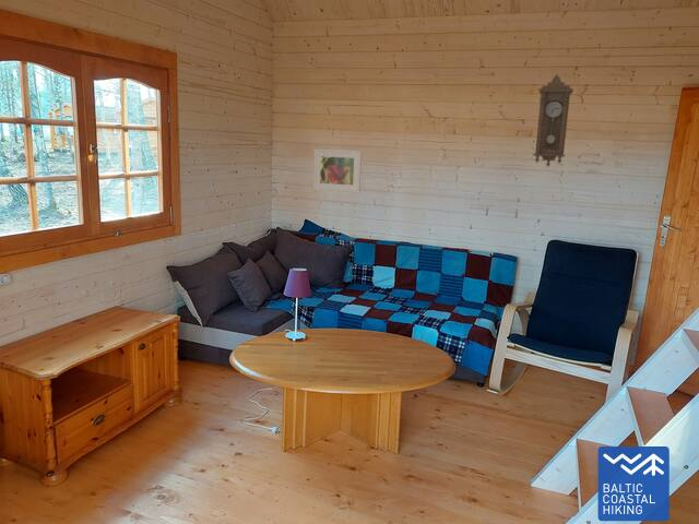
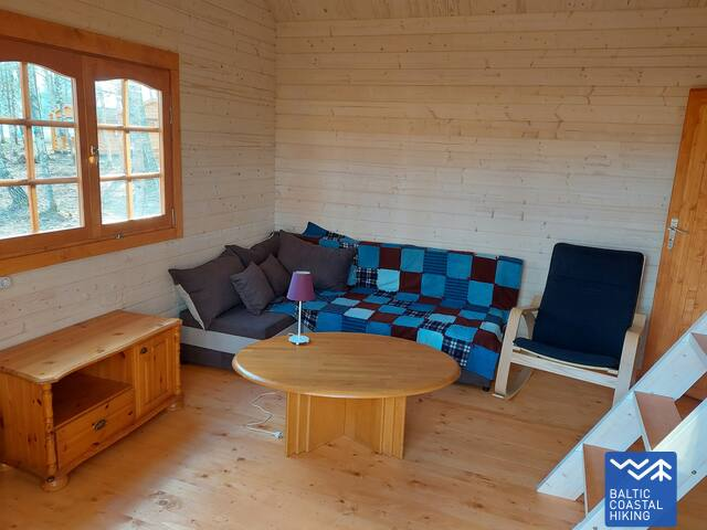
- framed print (336, 170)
- pendulum clock (552, 121)
